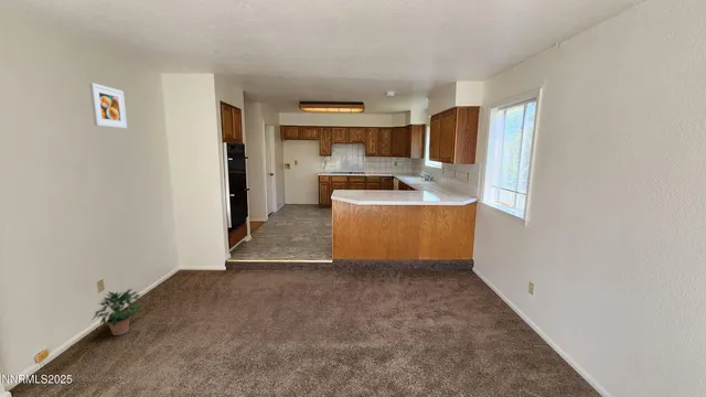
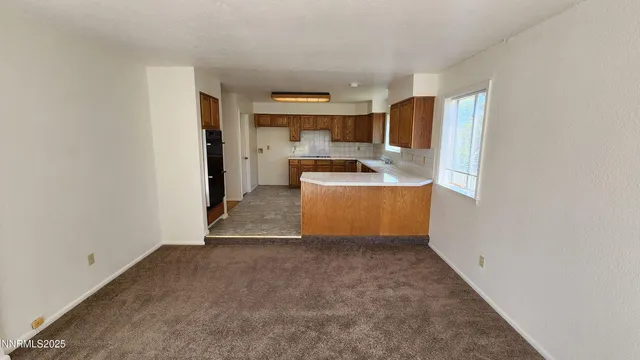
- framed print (109, 107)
- potted plant (119, 308)
